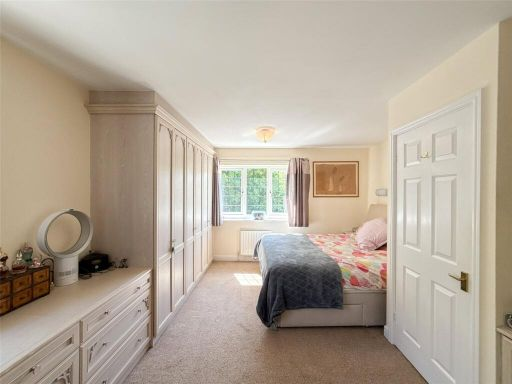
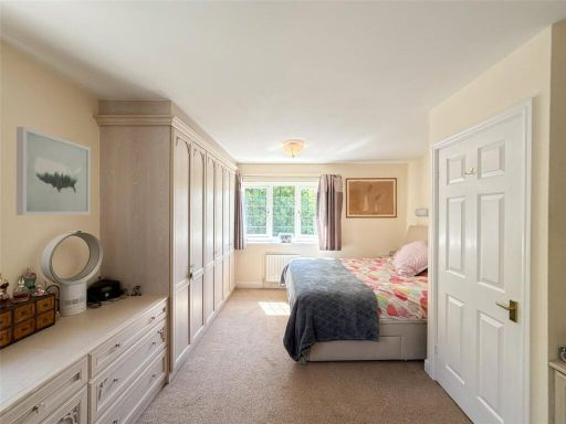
+ wall art (57, 177)
